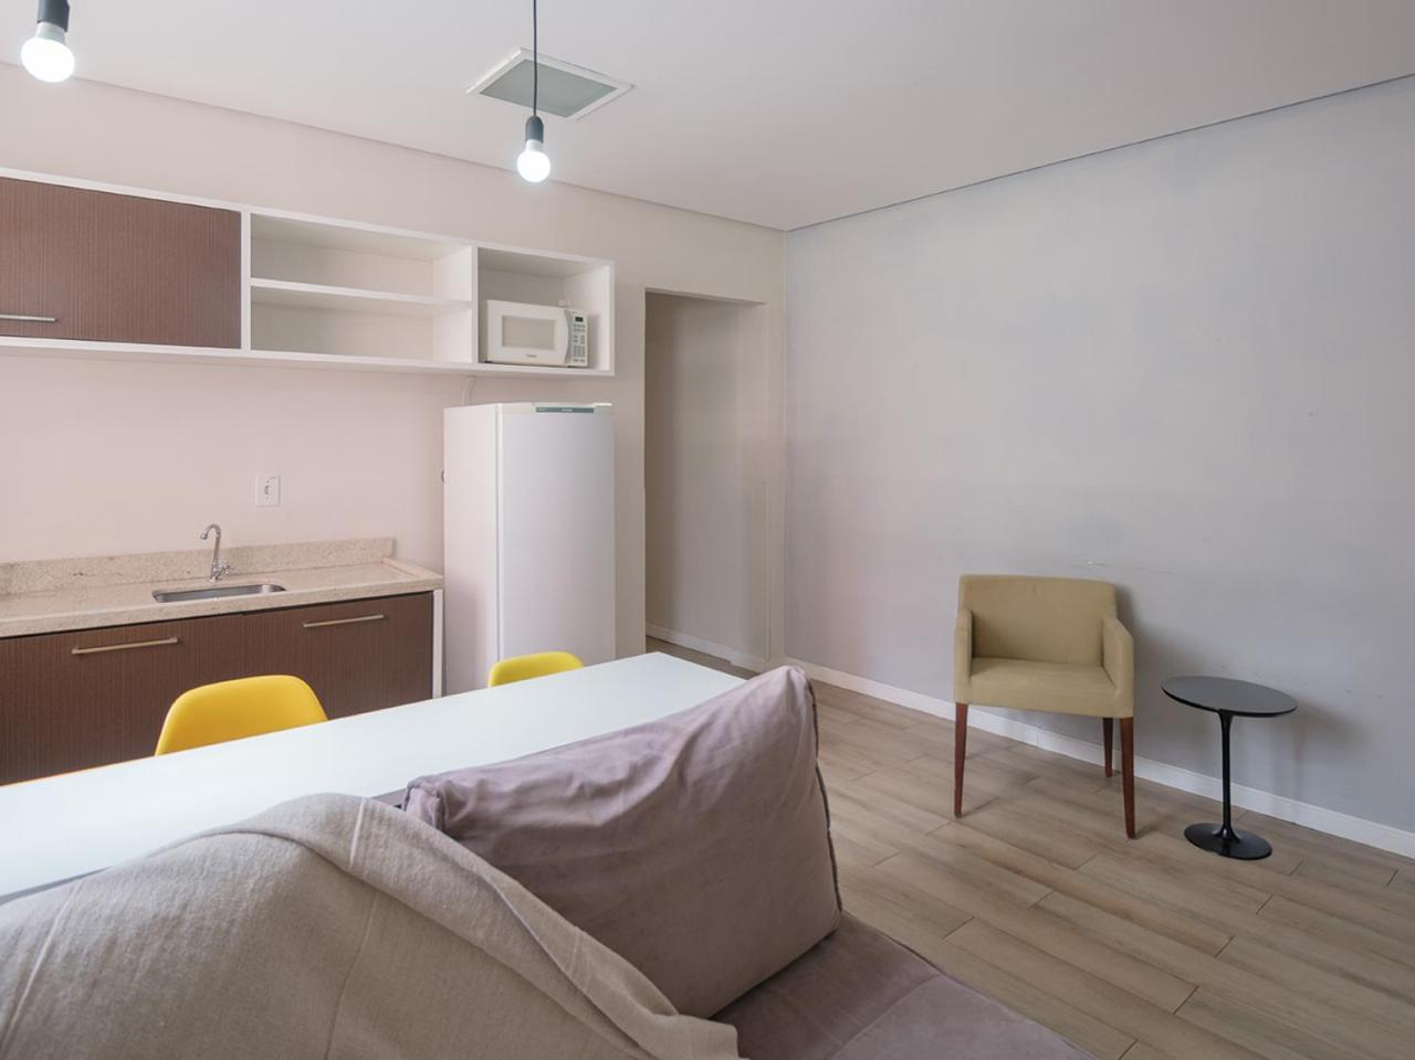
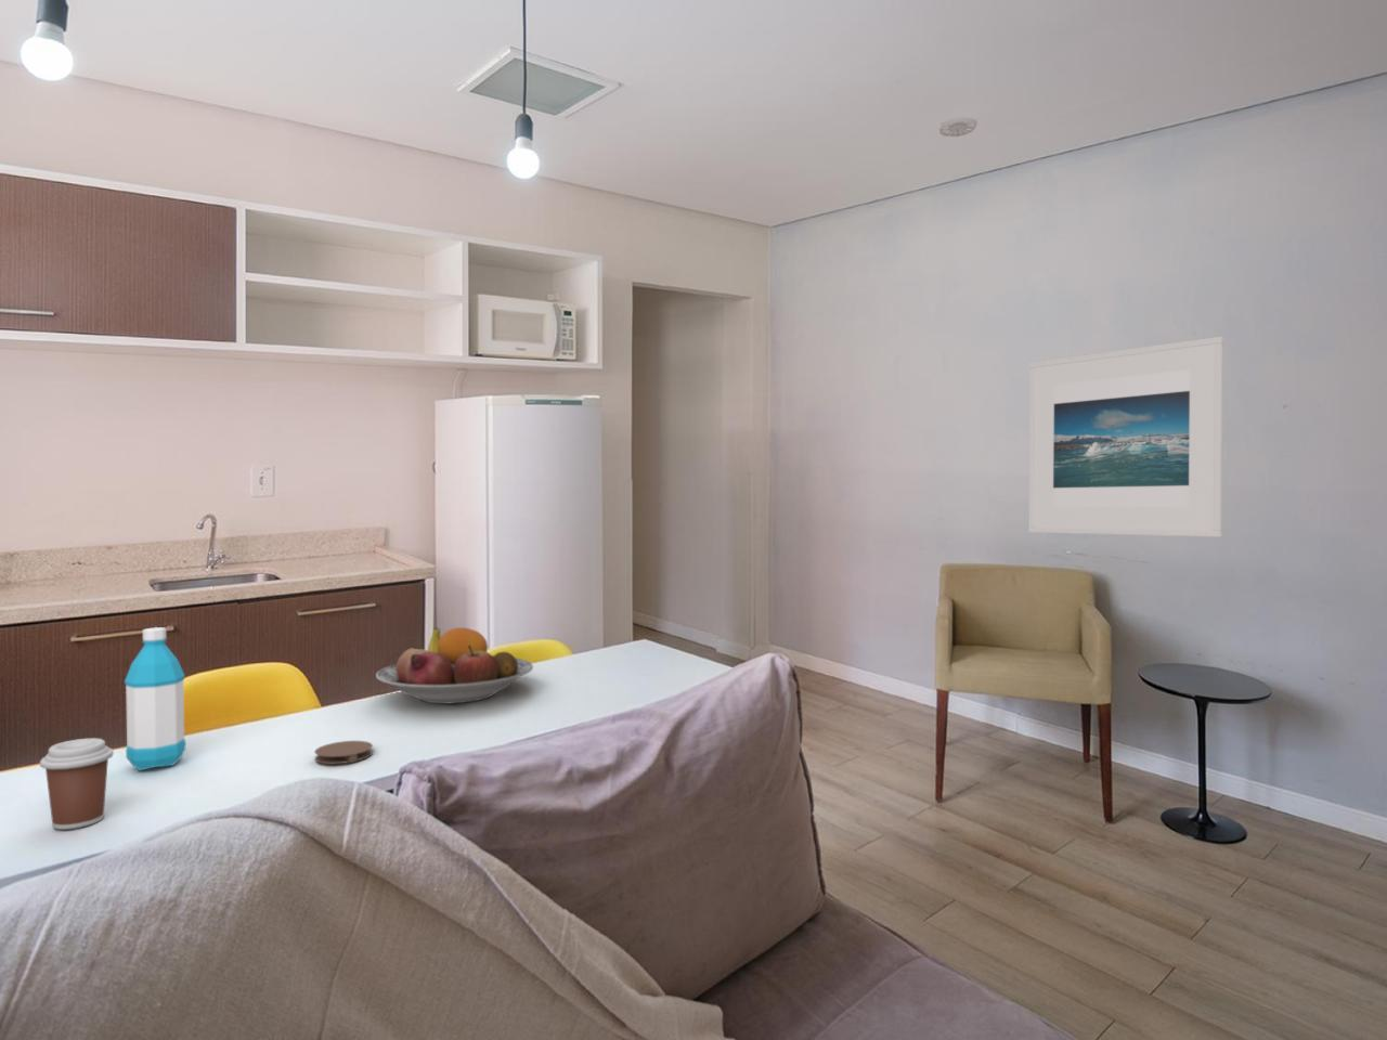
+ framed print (1117, 442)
+ smoke detector (958, 128)
+ coaster (344, 752)
+ fruit bowl (457, 663)
+ water bottle (155, 697)
+ coffee cup (76, 782)
